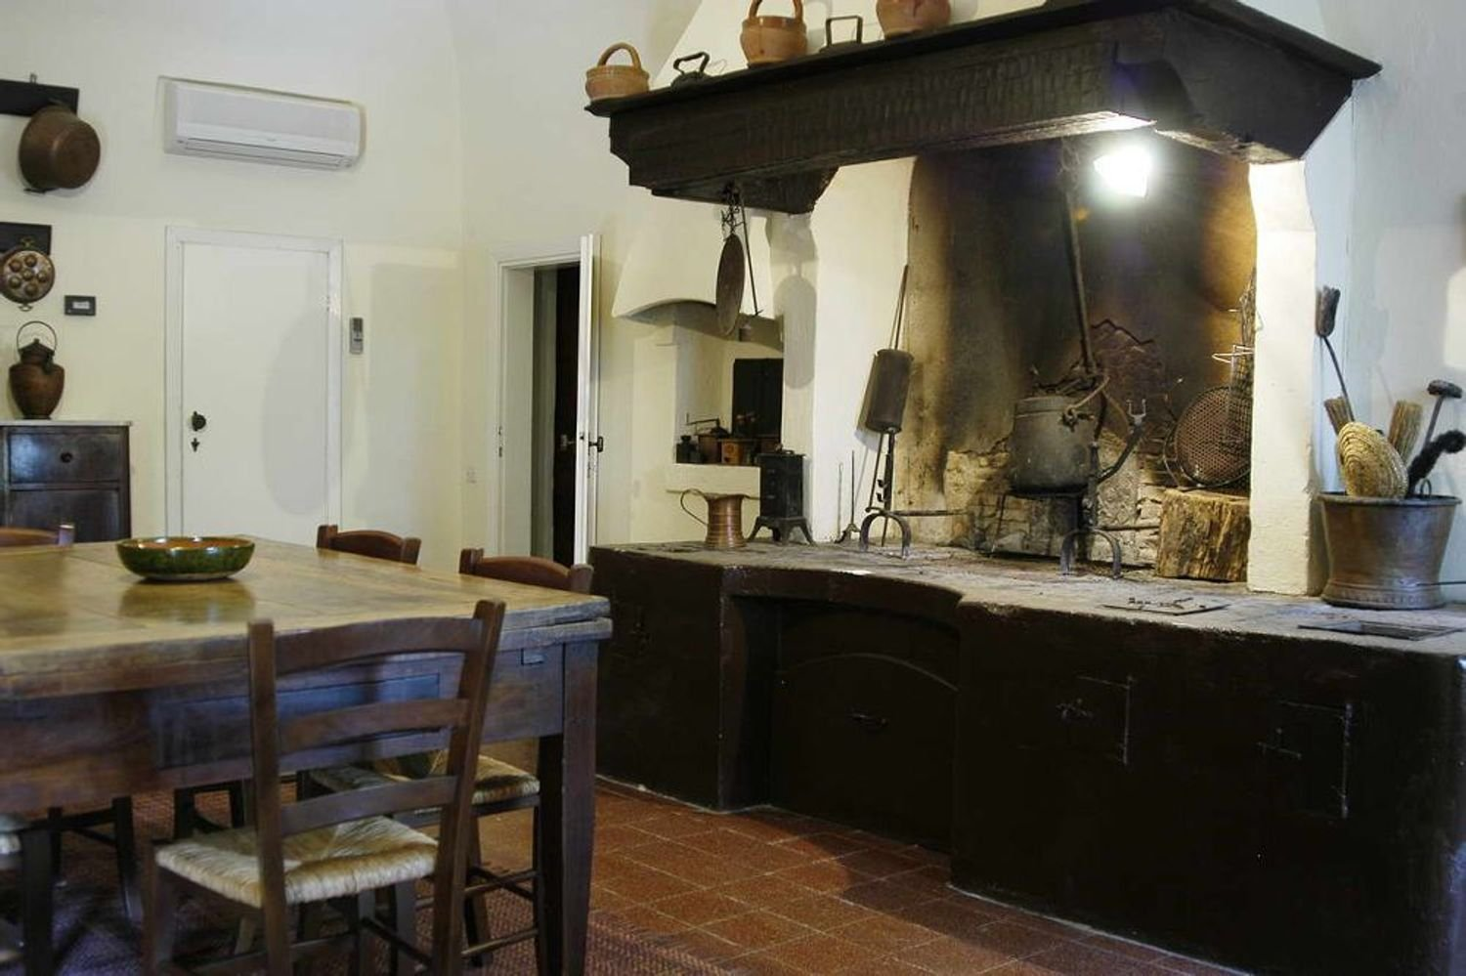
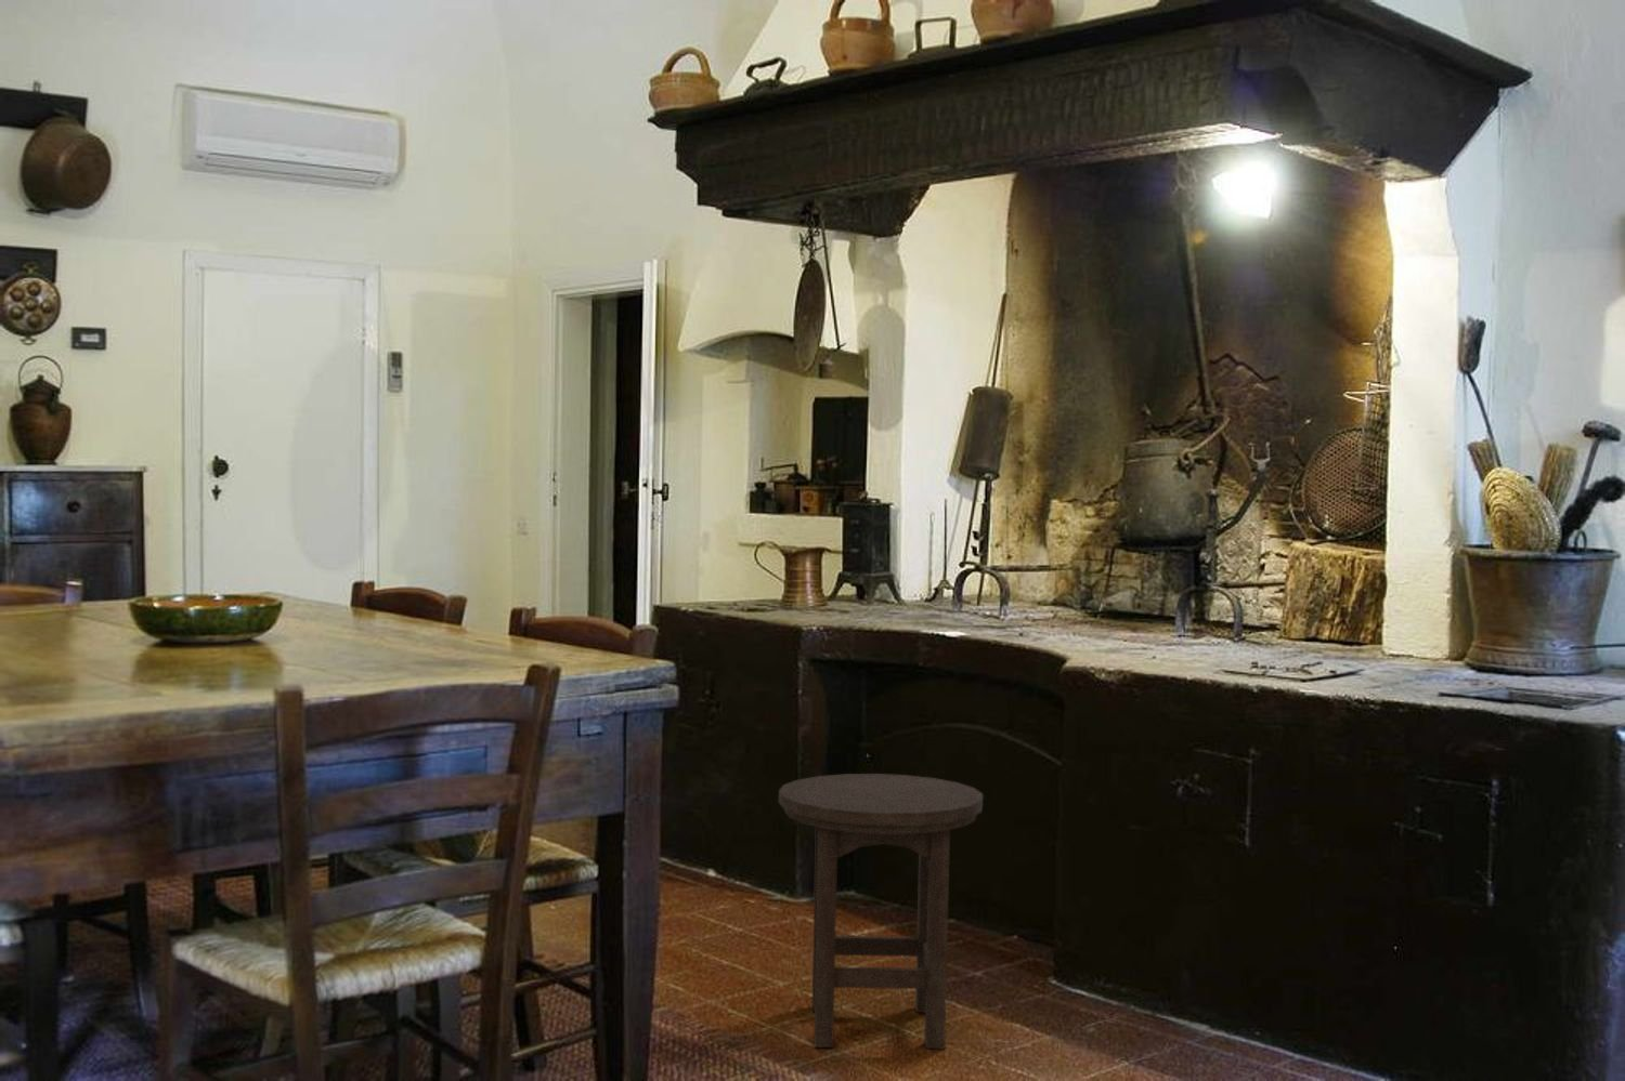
+ stool (878, 936)
